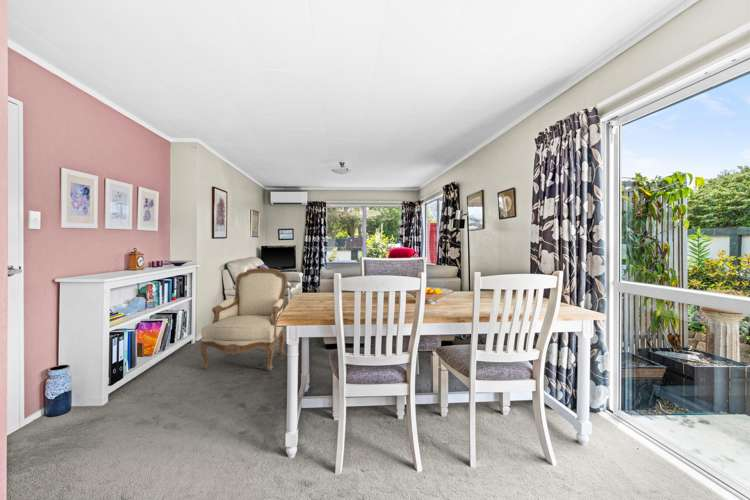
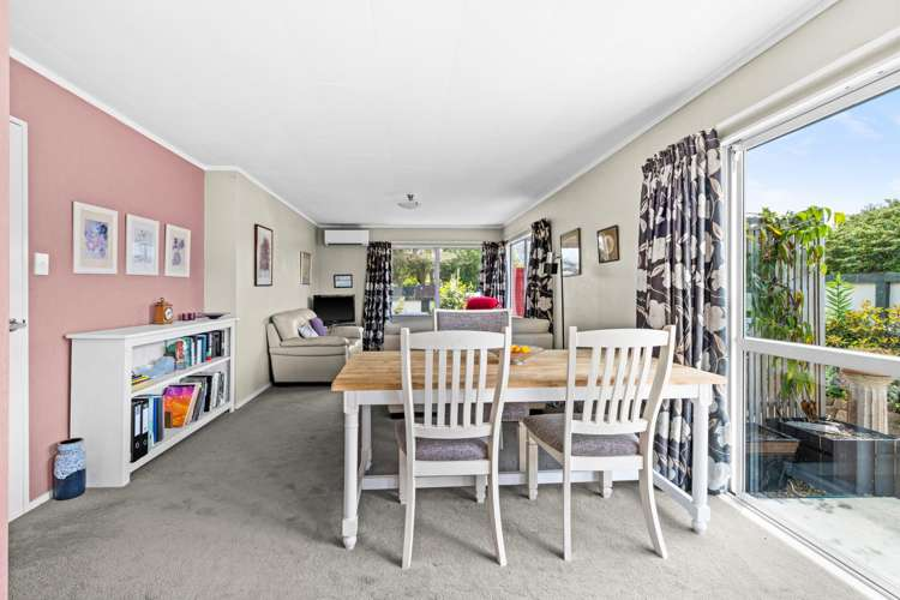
- armchair (249, 314)
